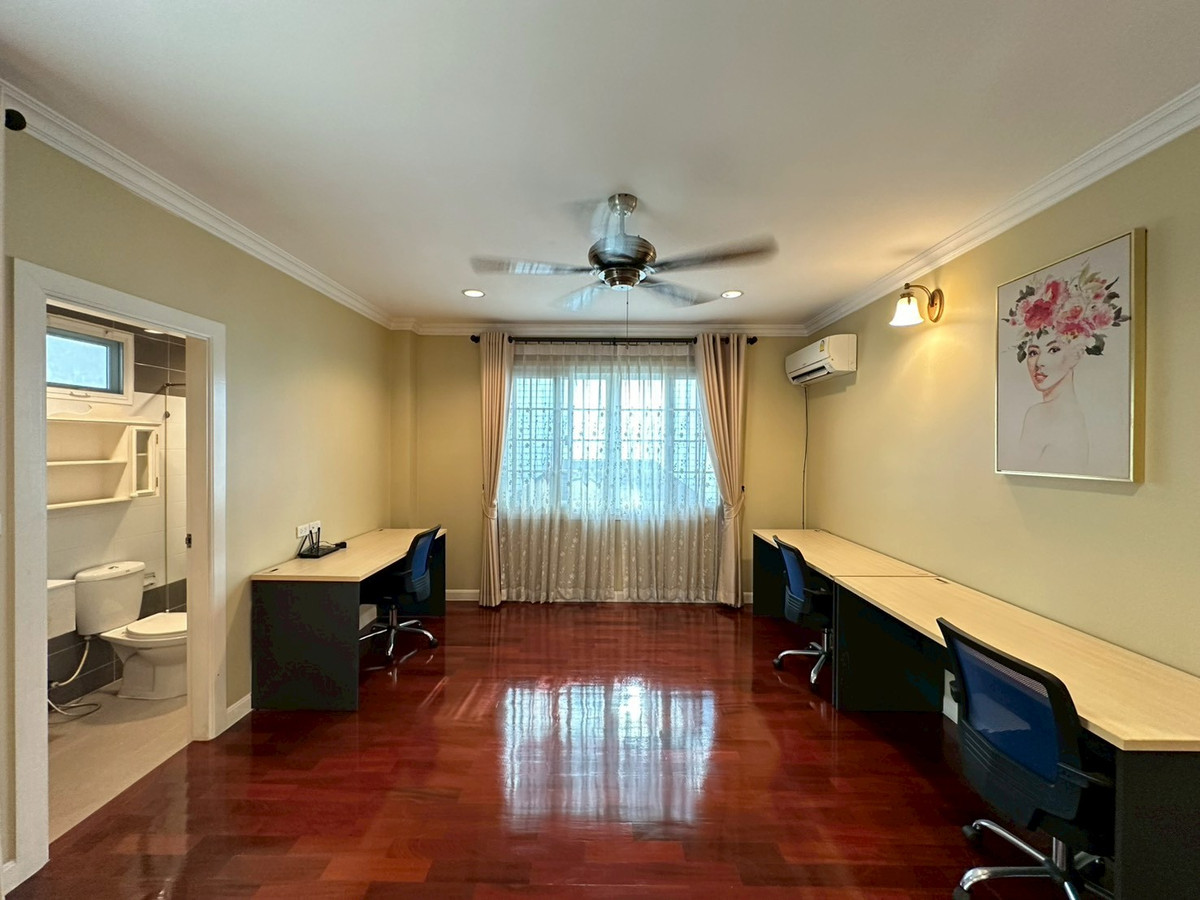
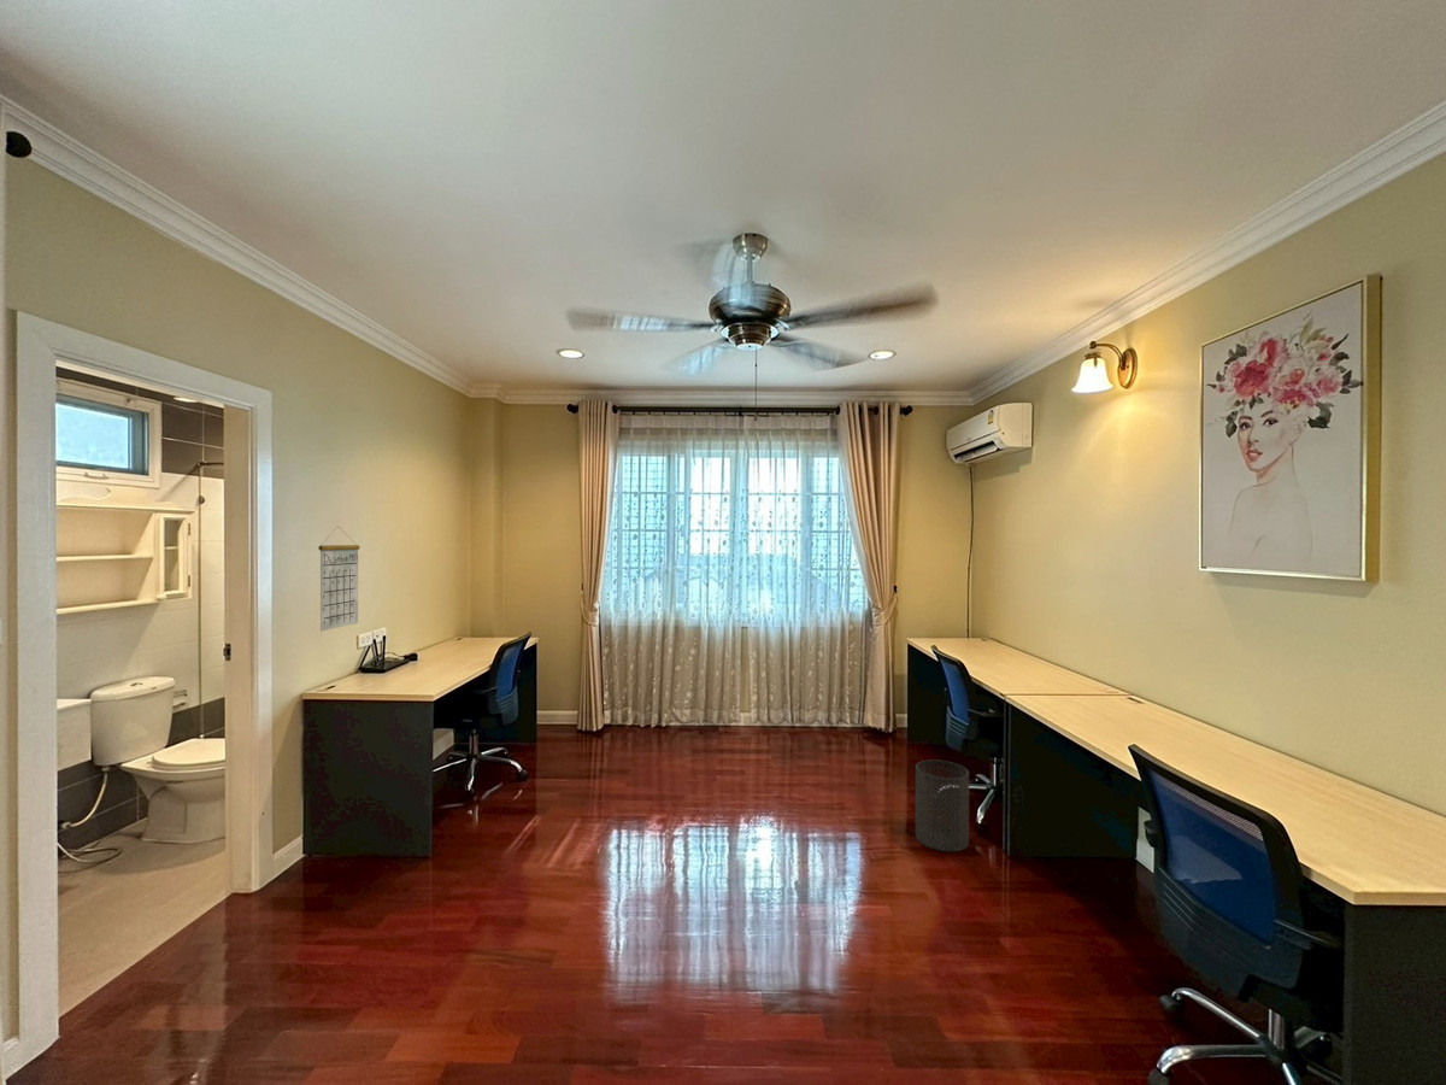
+ calendar (340, 576)
+ trash can (941, 803)
